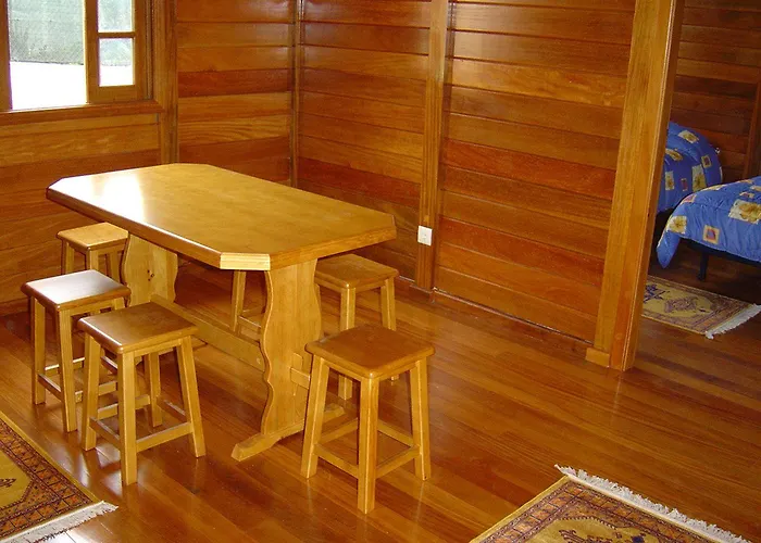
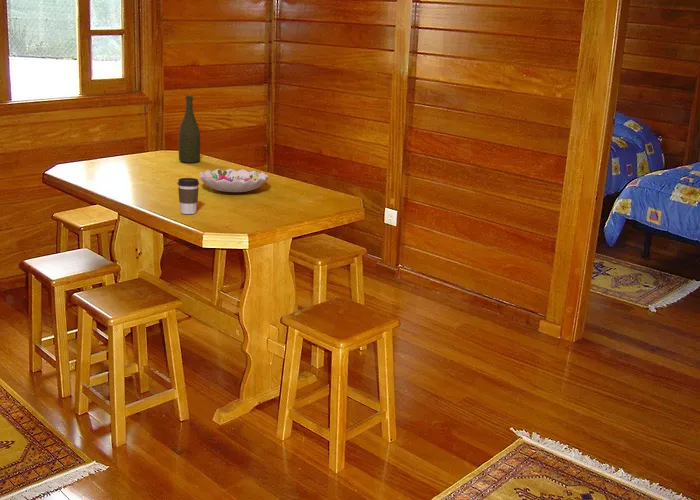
+ coffee cup (188, 196)
+ bottle (189, 129)
+ decorative bowl (233, 182)
